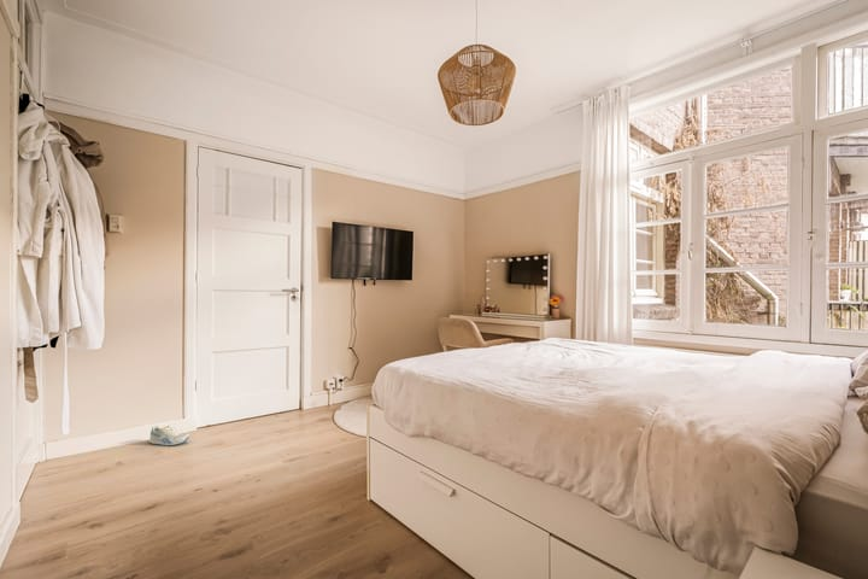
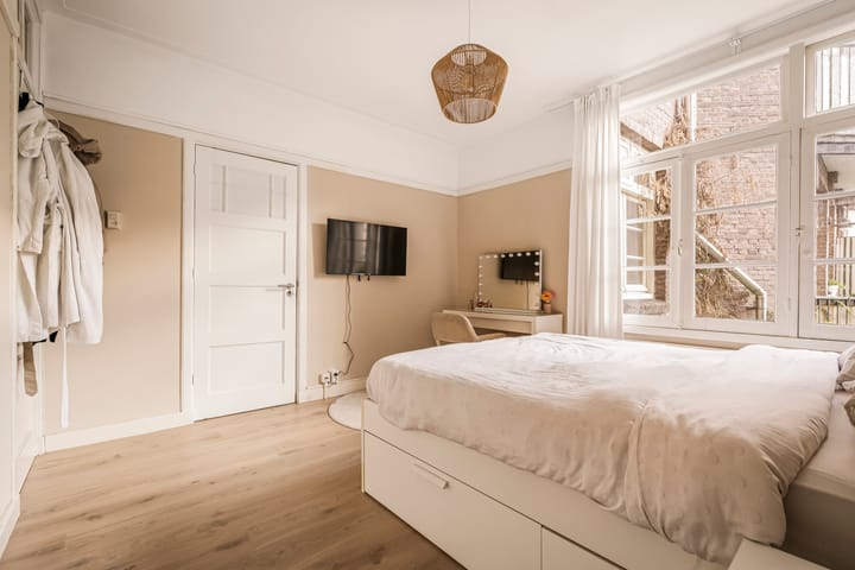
- sneaker (169, 434)
